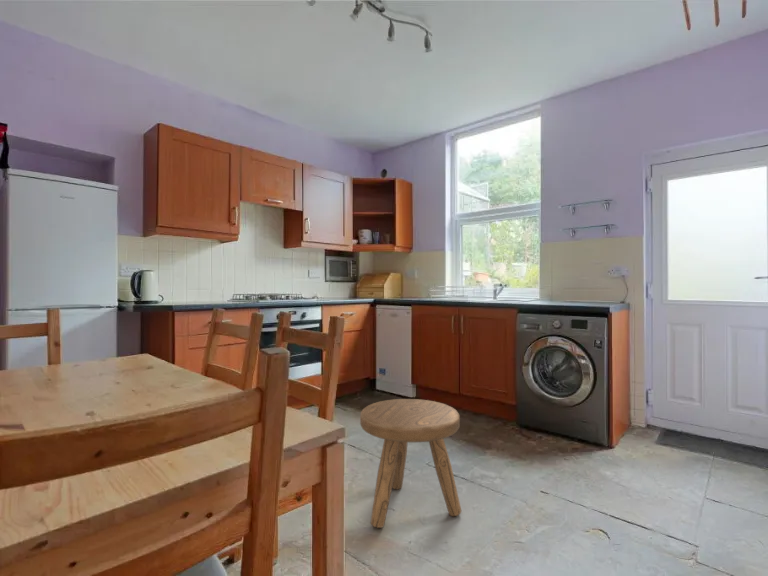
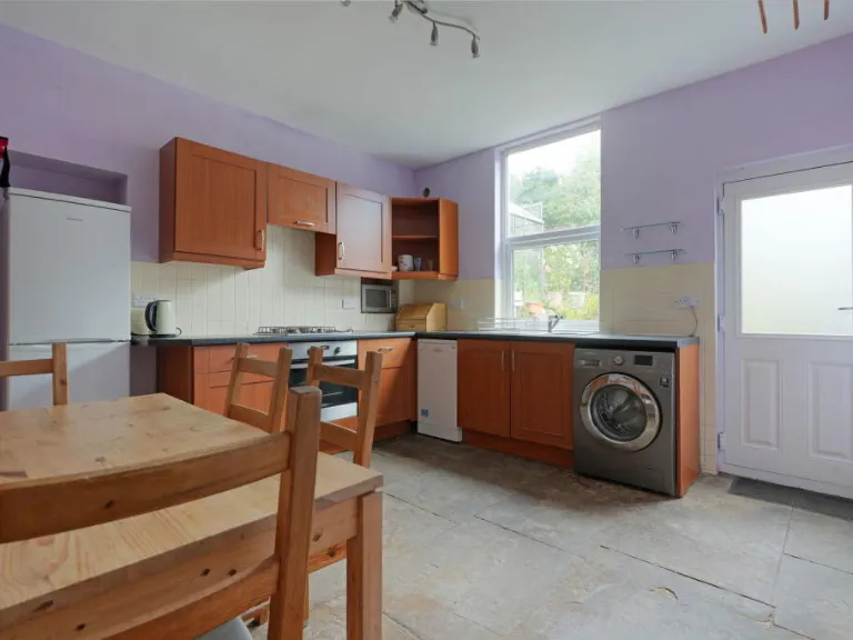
- stool (405, 459)
